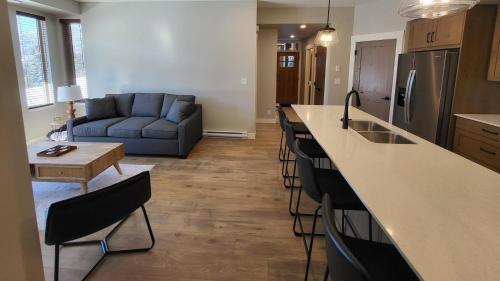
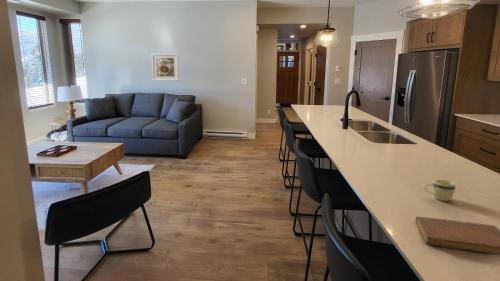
+ mug (438, 189)
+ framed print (165, 67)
+ notebook (461, 233)
